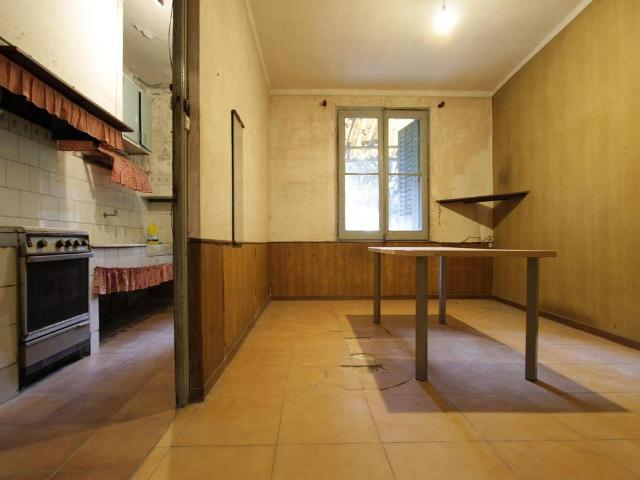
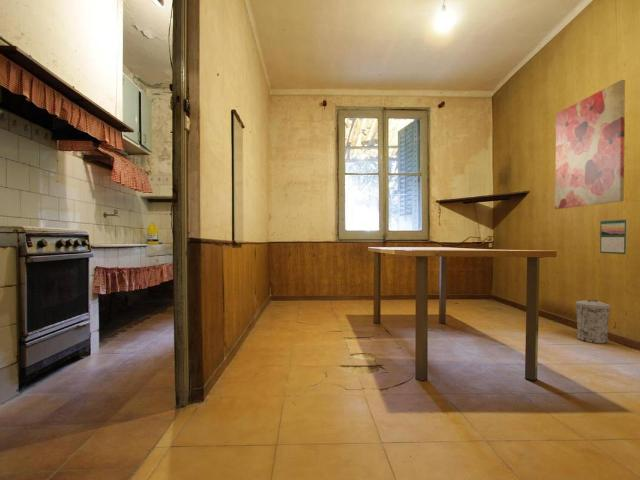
+ calendar (612, 236)
+ trash can (592, 320)
+ wall art (585, 152)
